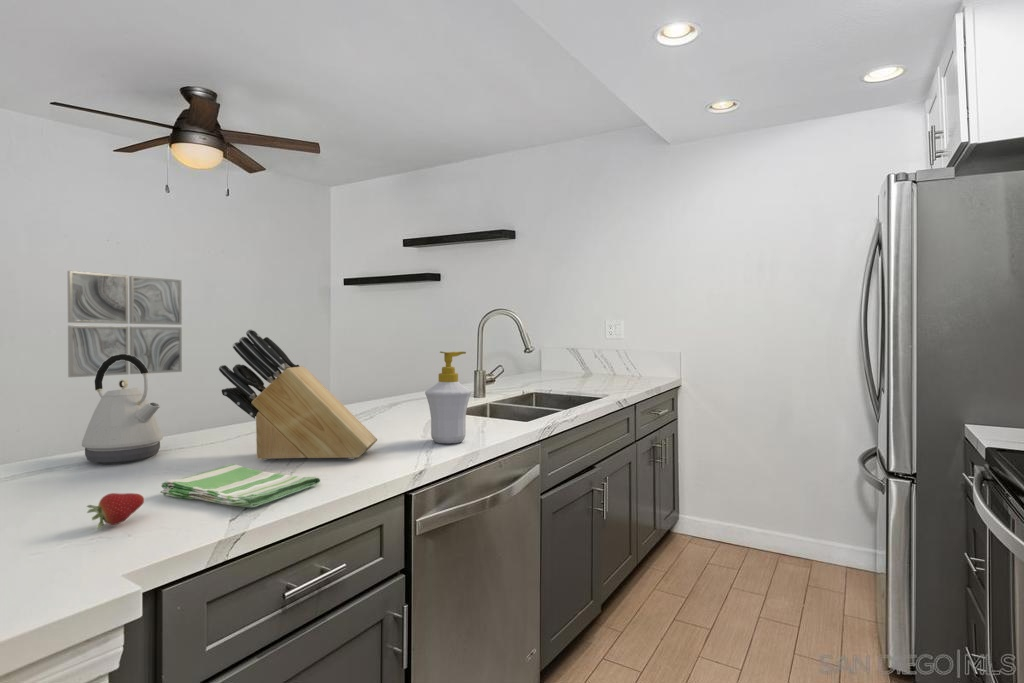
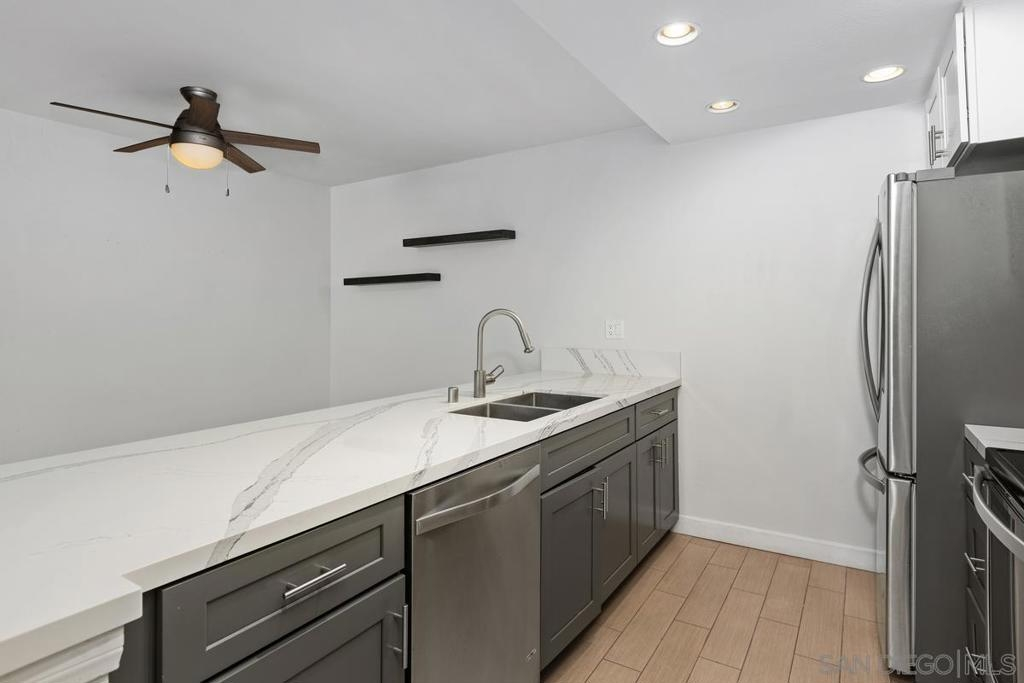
- soap bottle (448, 396)
- fruit (117, 508)
- kettle (125, 406)
- dish towel (241, 483)
- wall art (129, 323)
- knife block (300, 392)
